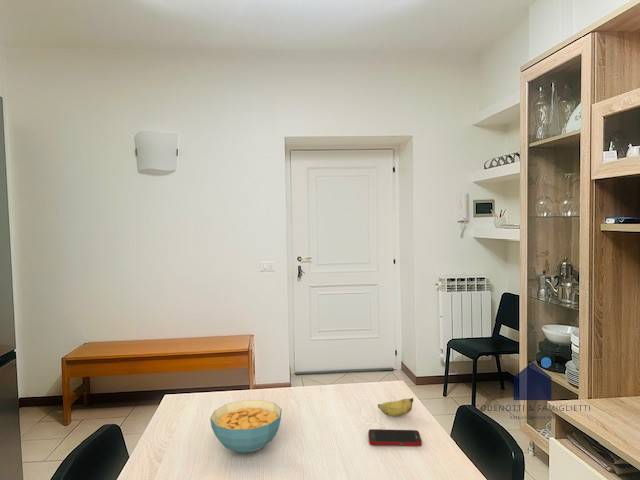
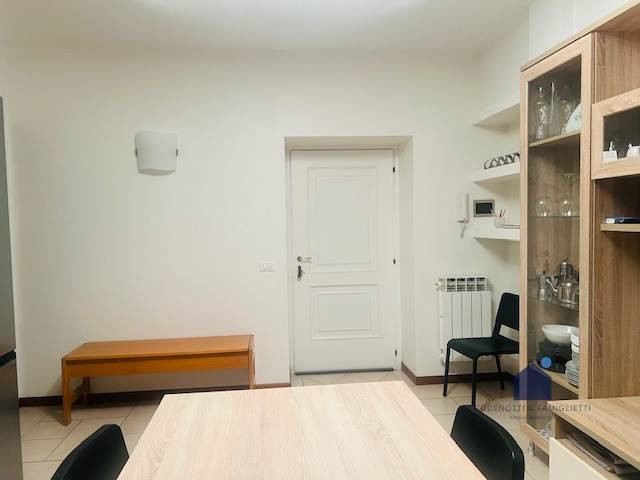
- banana (396, 407)
- cereal bowl (247, 430)
- cell phone (394, 437)
